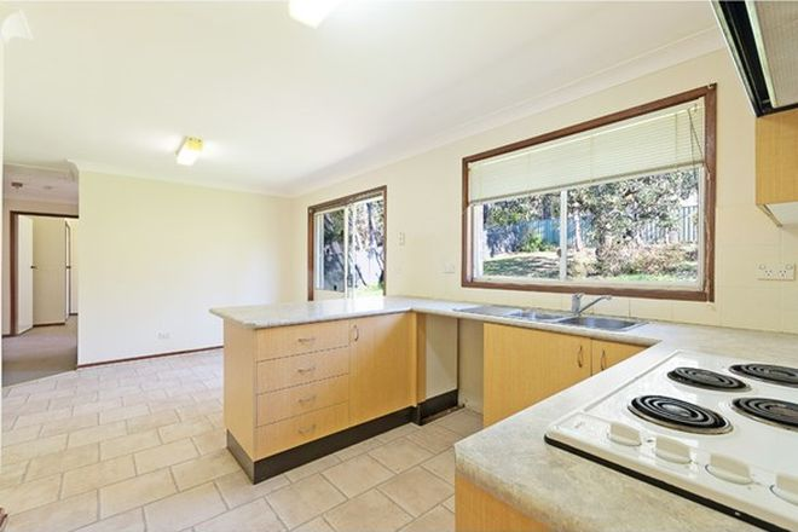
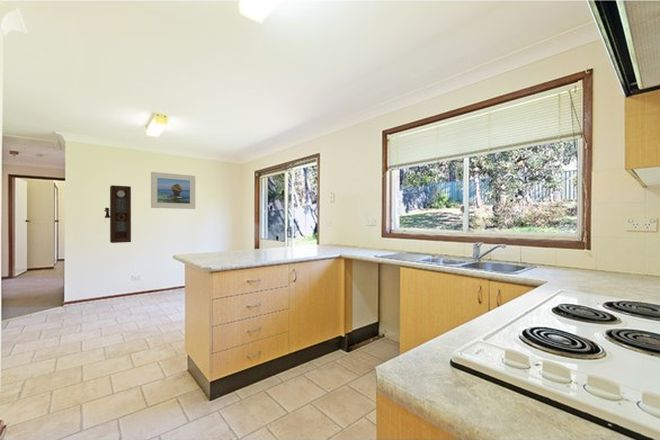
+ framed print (174, 191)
+ pendulum clock (117, 214)
